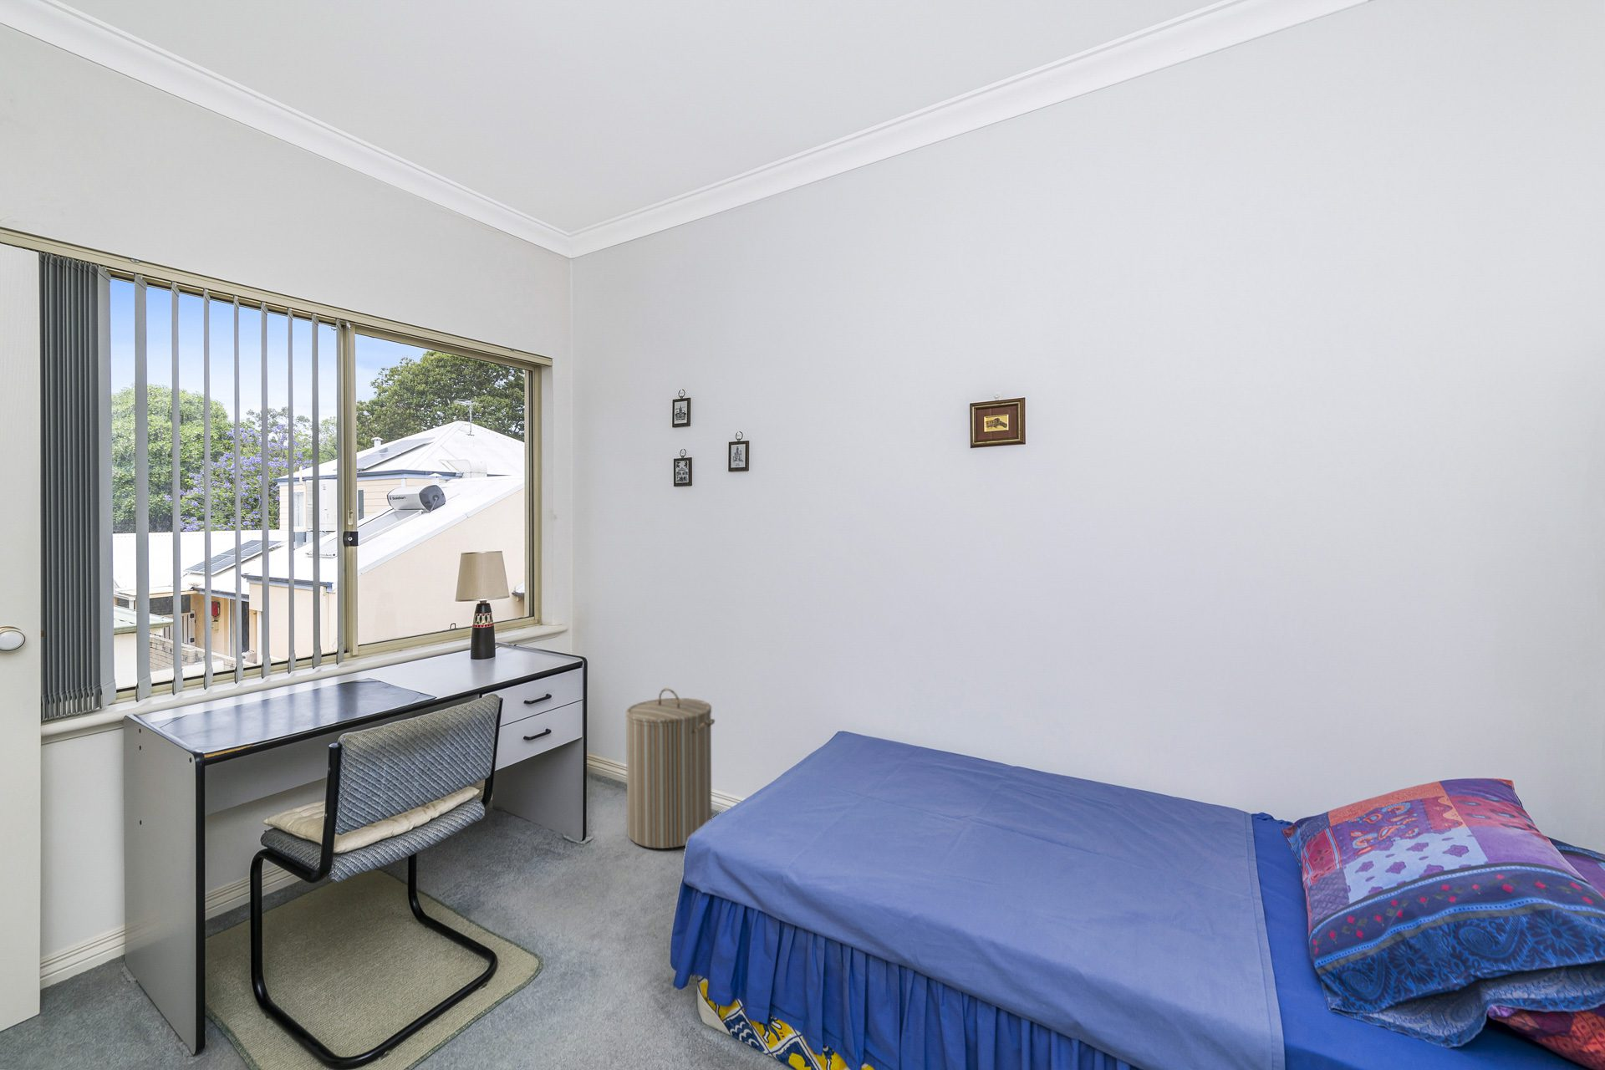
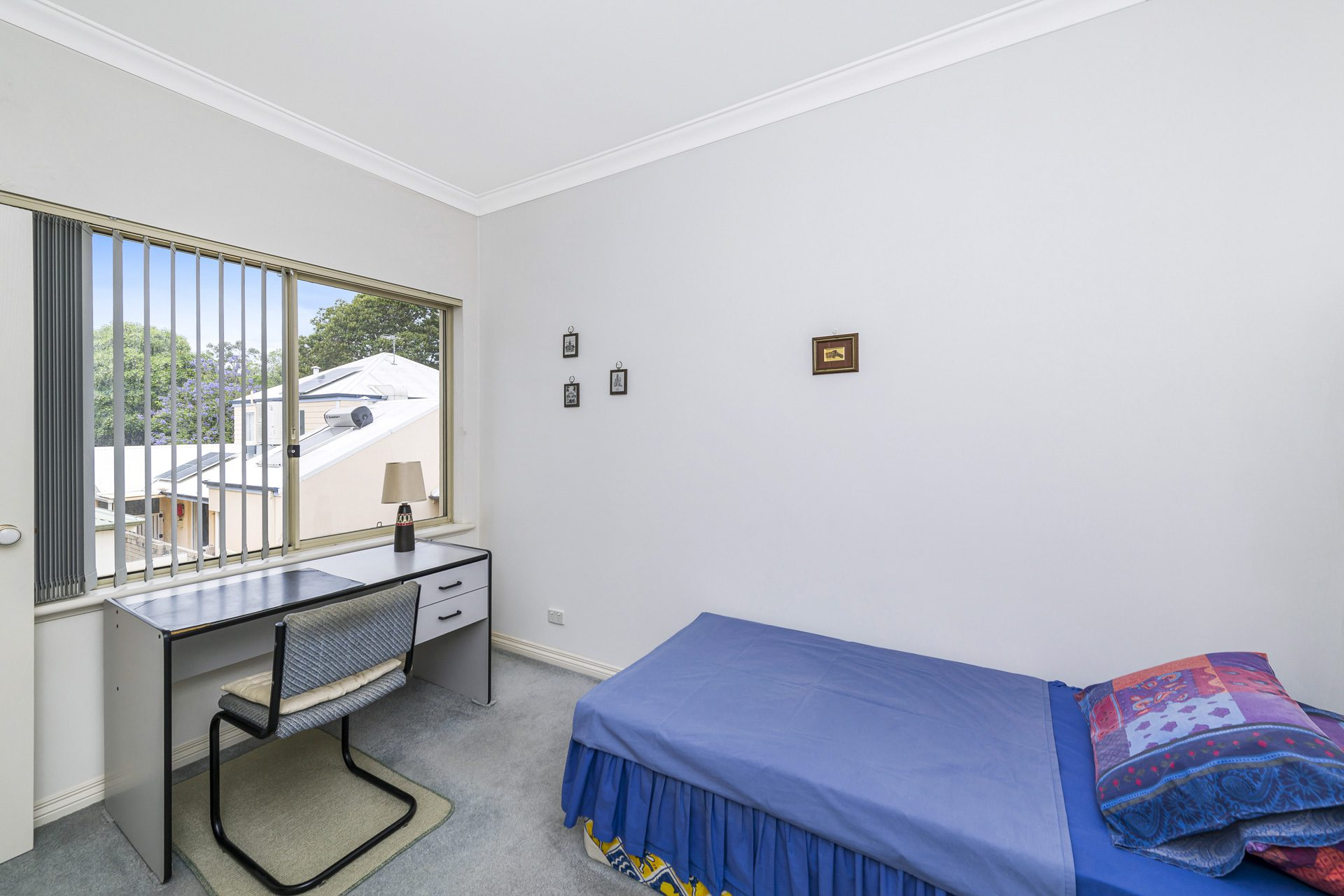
- laundry hamper (670, 760)
